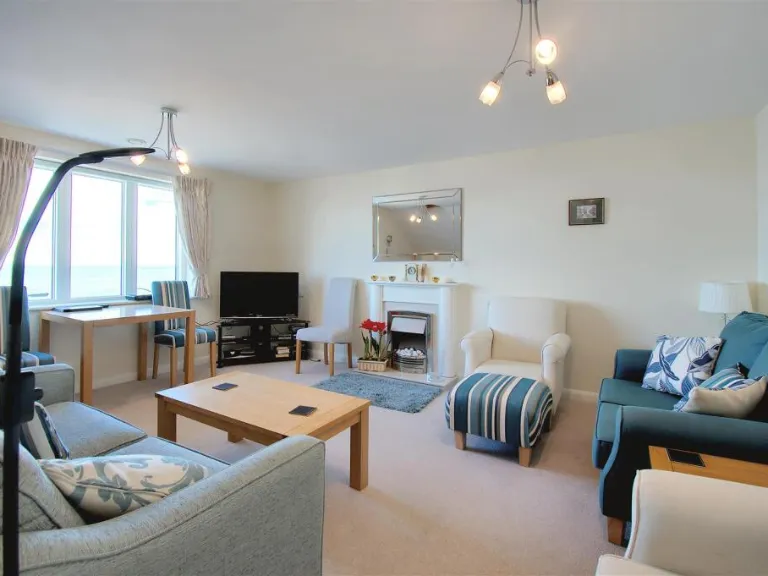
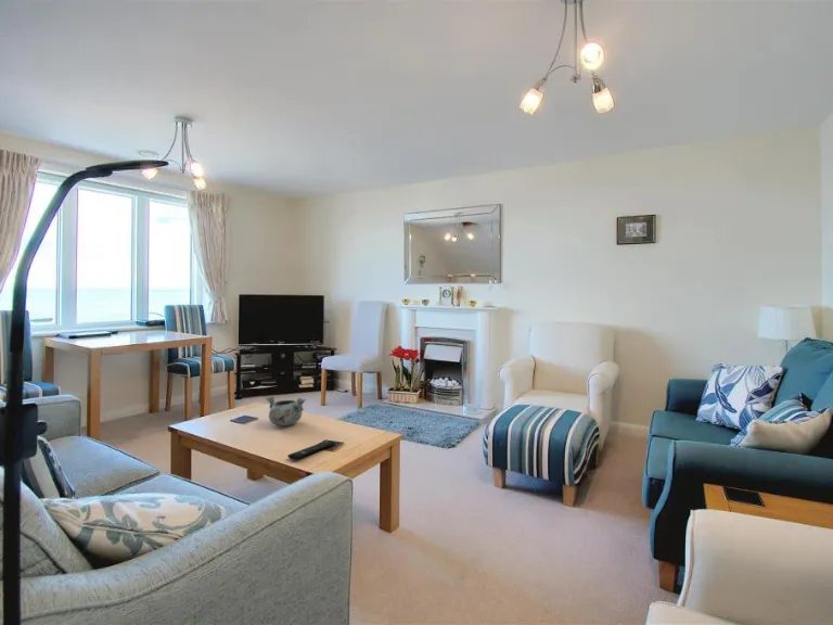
+ remote control (312, 449)
+ decorative bowl (284, 410)
